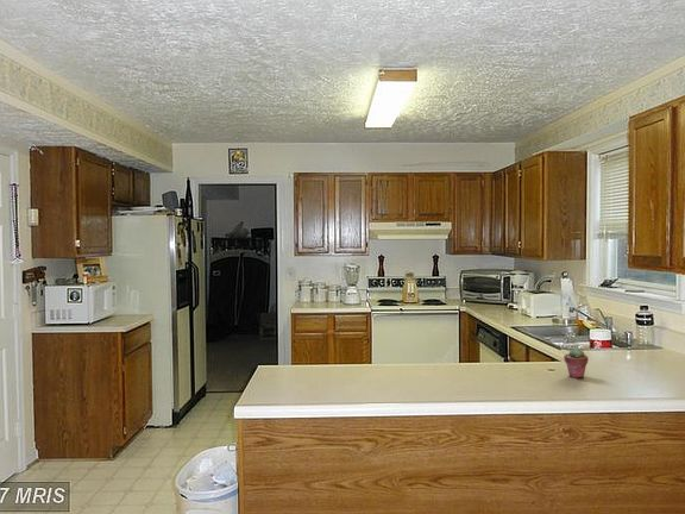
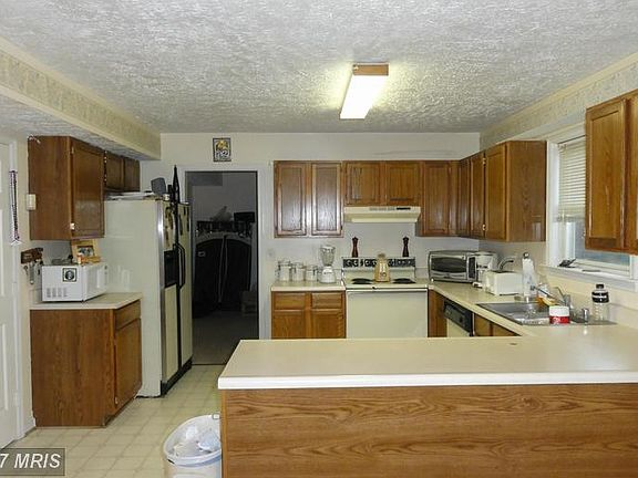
- potted succulent (576, 362)
